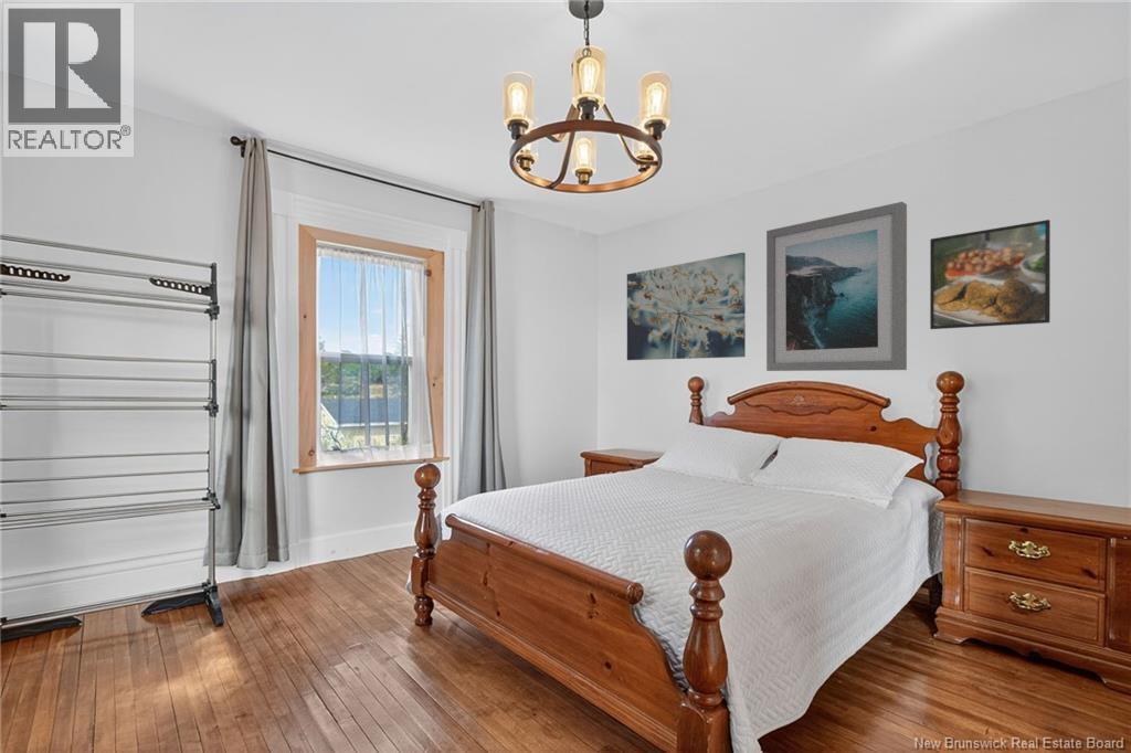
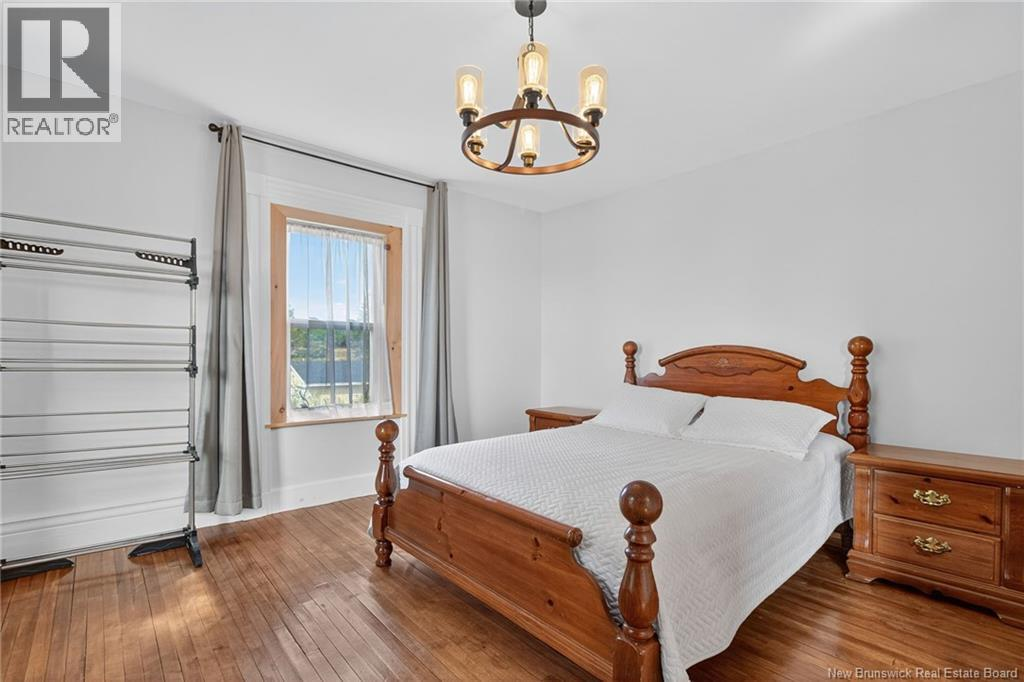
- wall art (680, 311)
- wall art (831, 294)
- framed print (985, 277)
